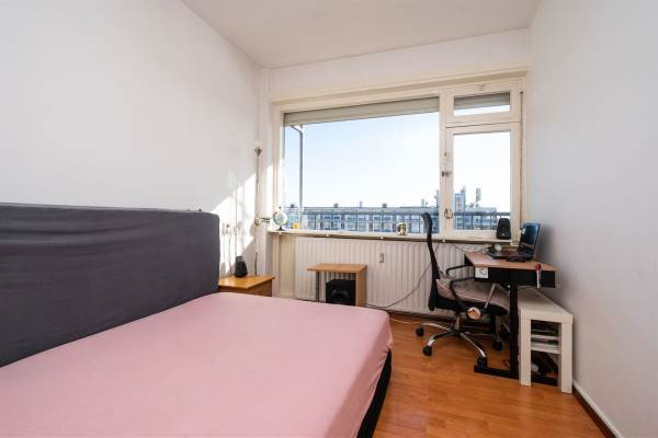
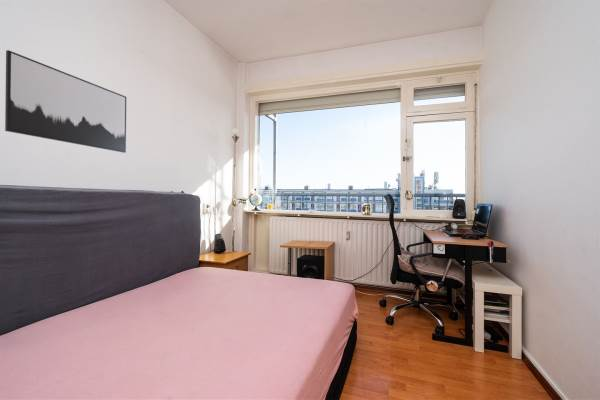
+ wall art (76, 110)
